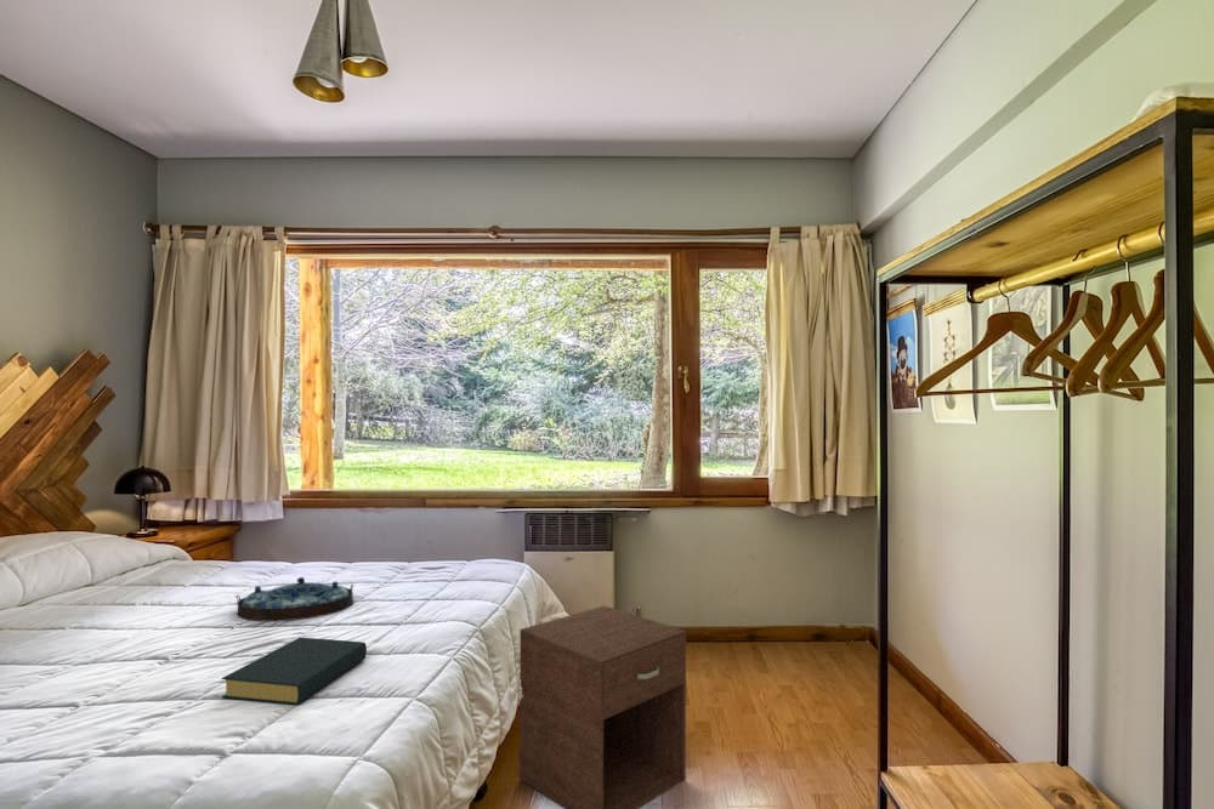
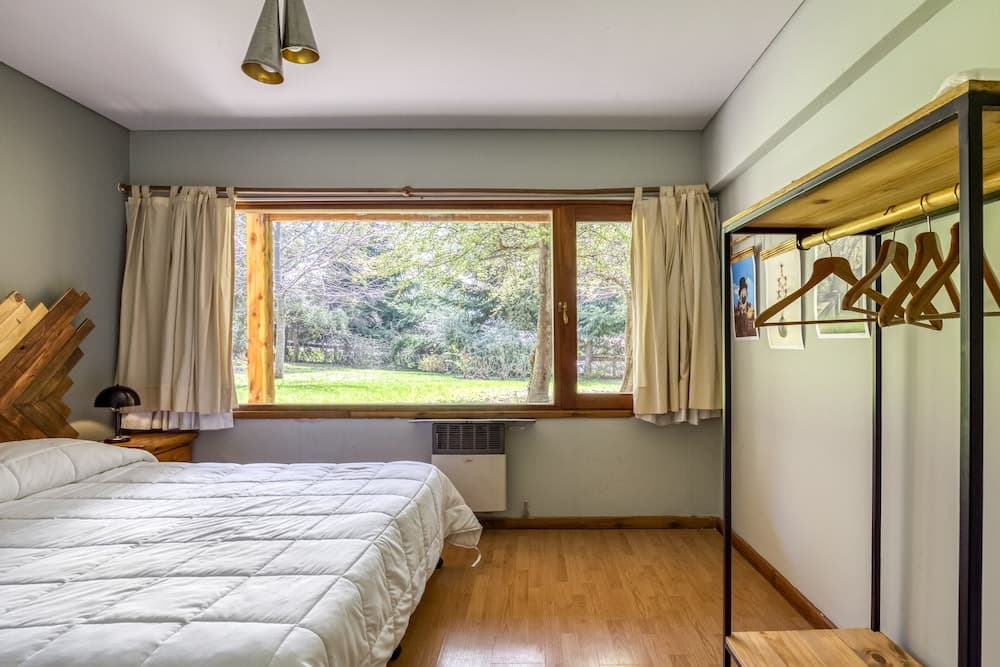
- hardback book (299, 667)
- nightstand (605, 706)
- serving tray (296, 596)
